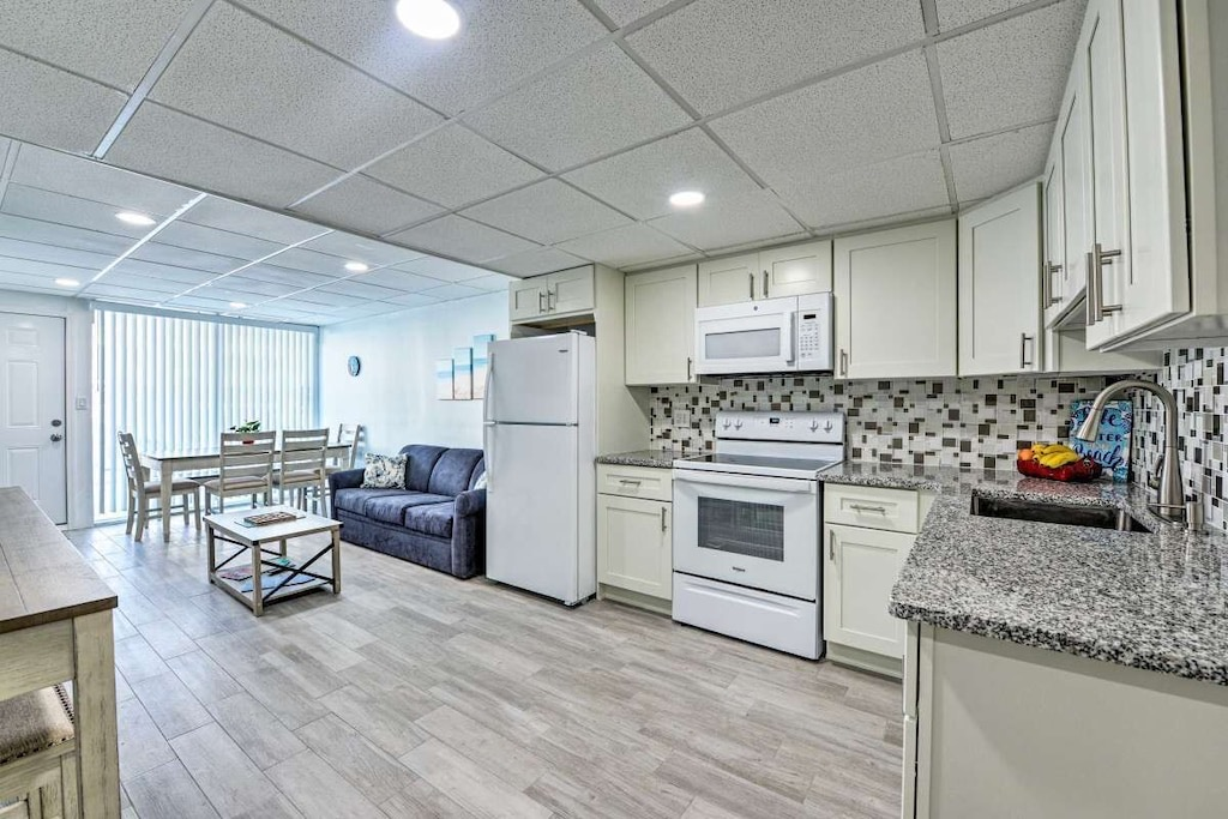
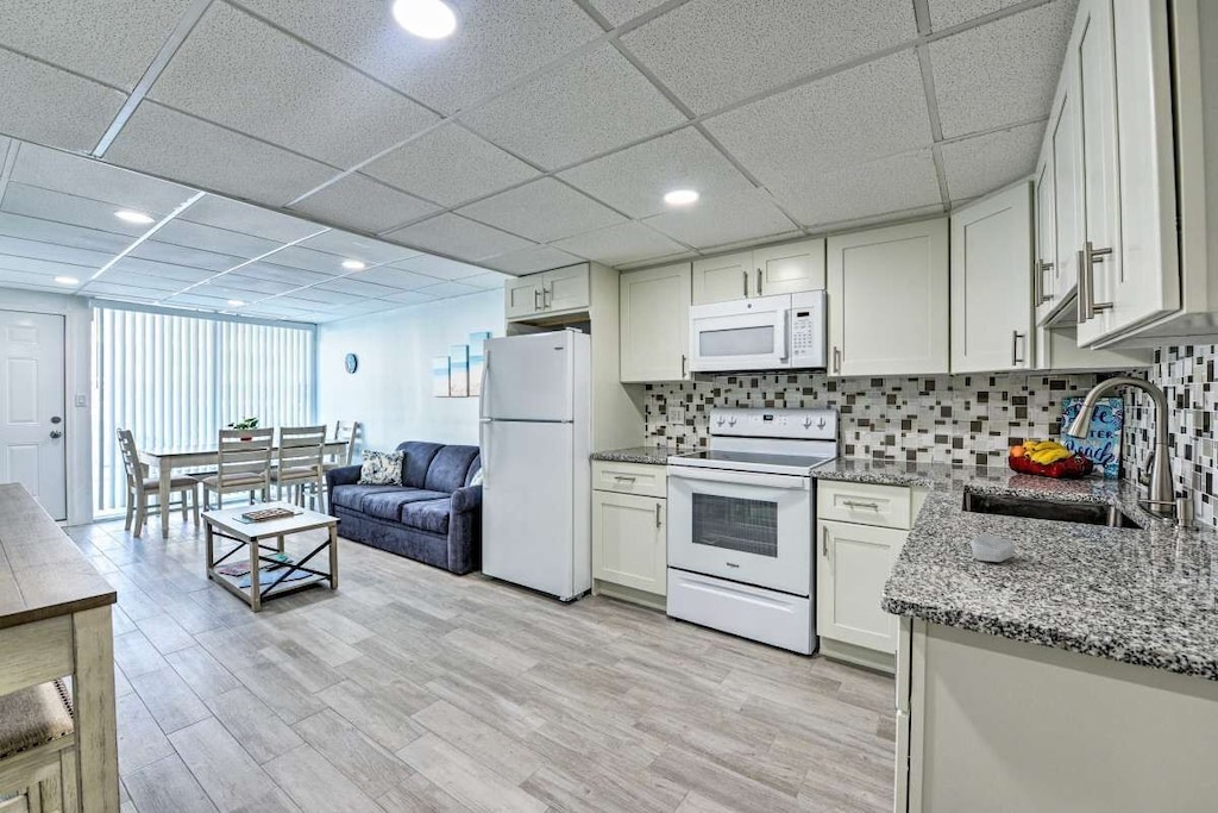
+ soap bar (991, 548)
